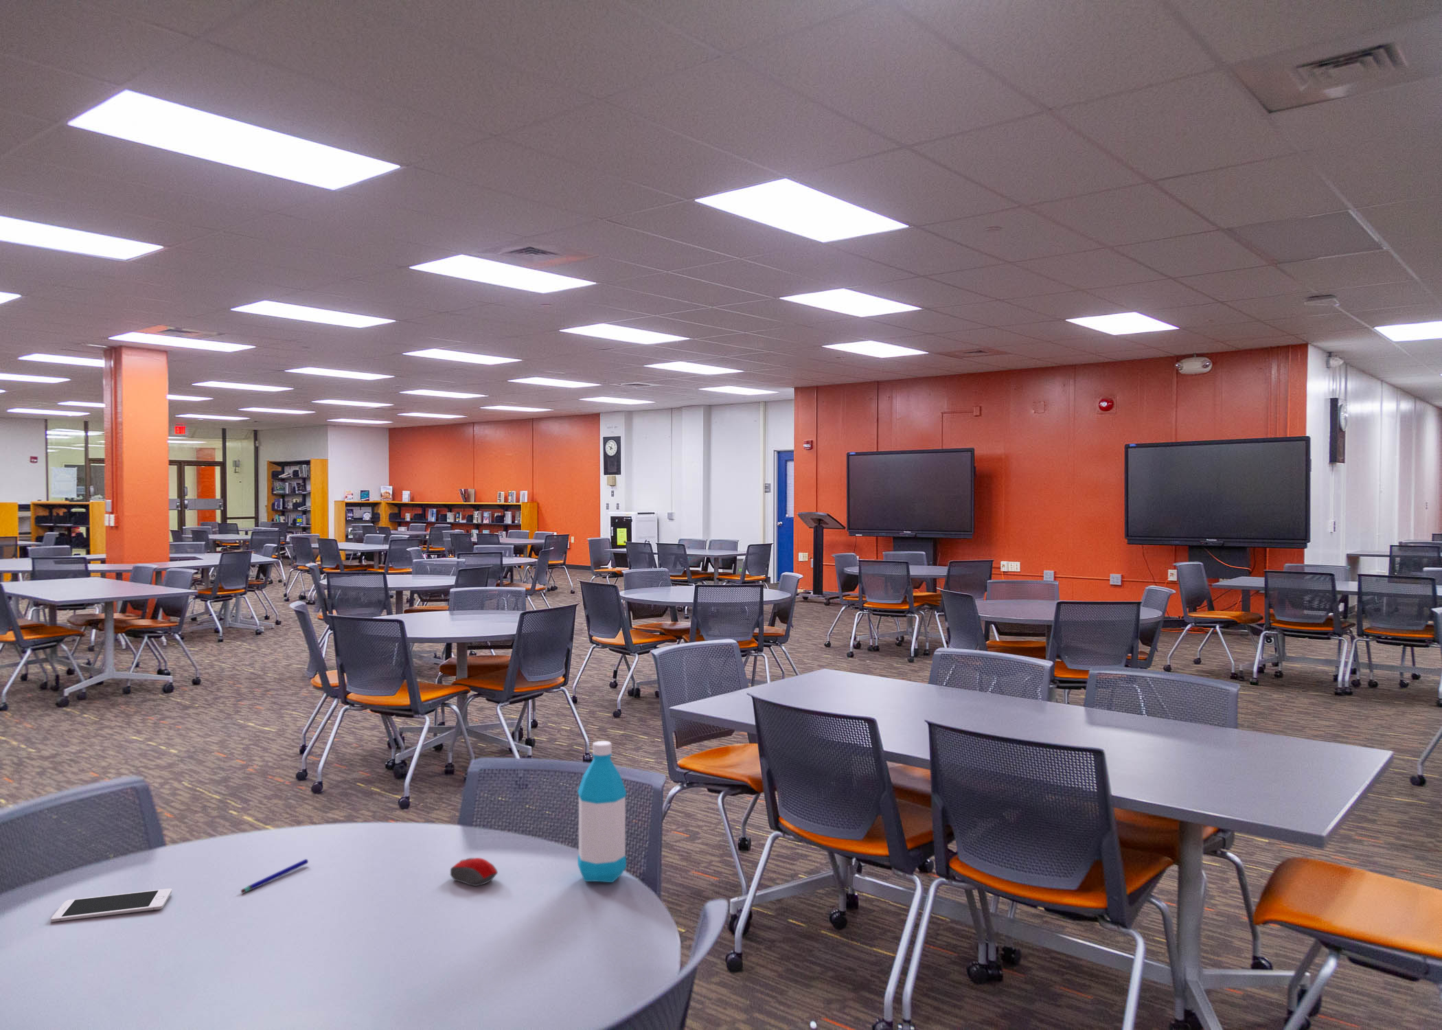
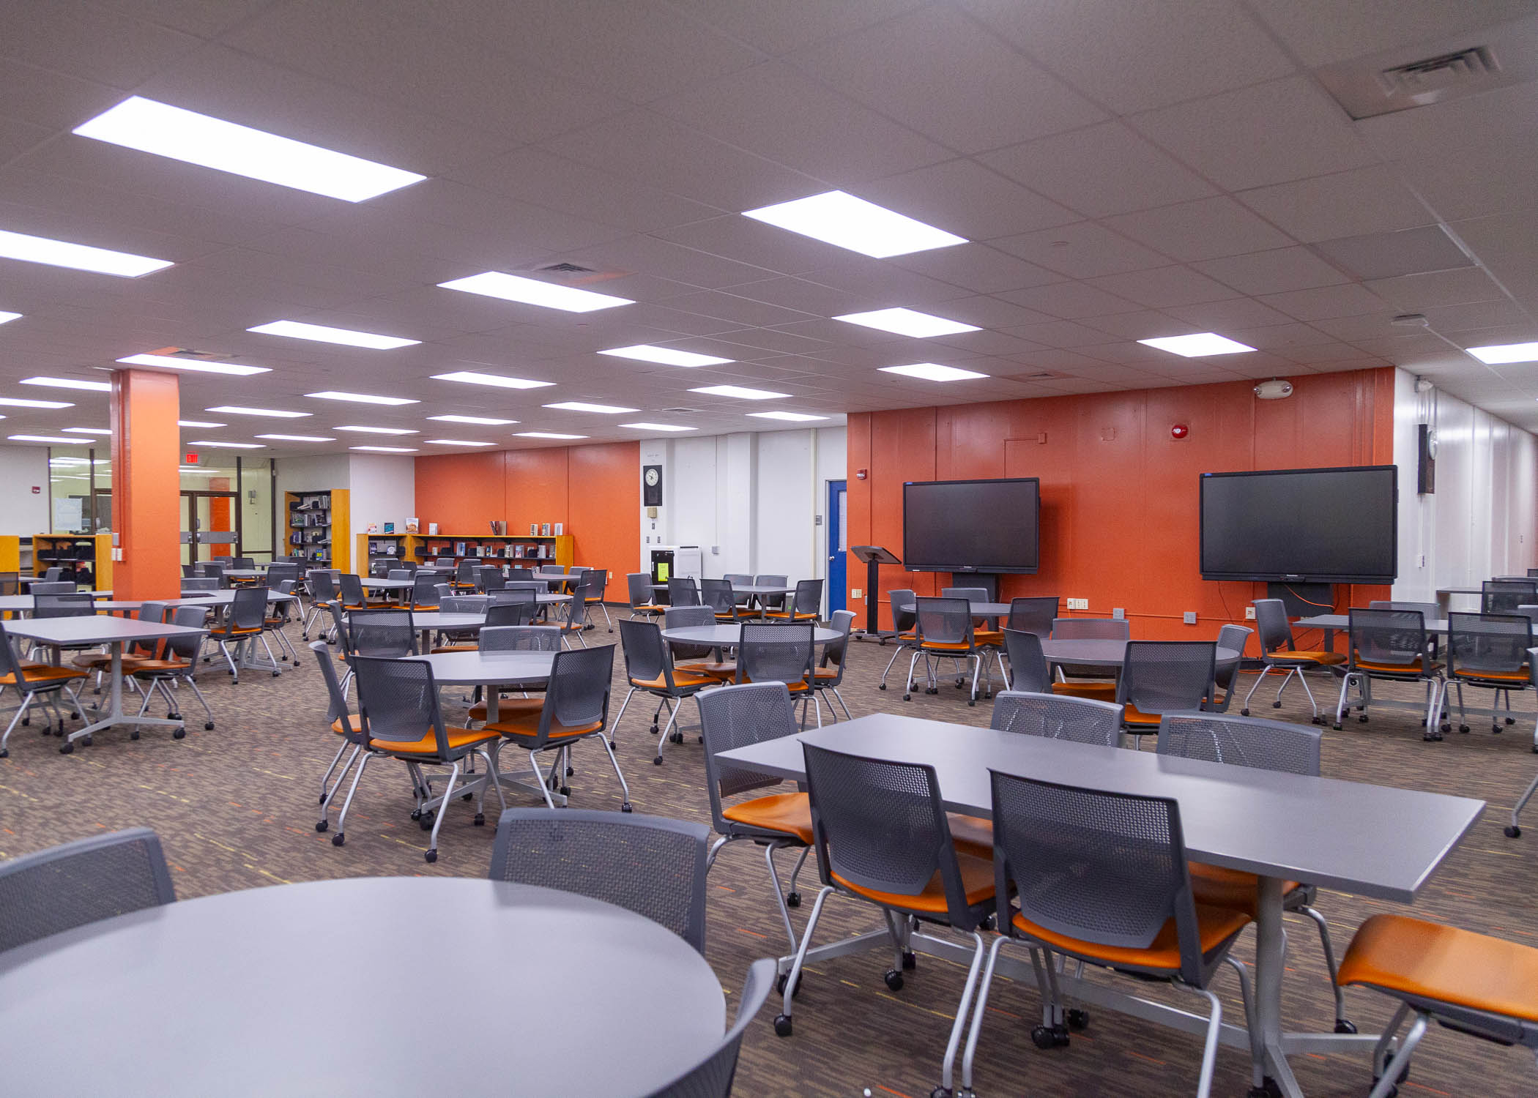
- pen (275, 875)
- cell phone (114, 904)
- water bottle (602, 809)
- computer mouse (474, 868)
